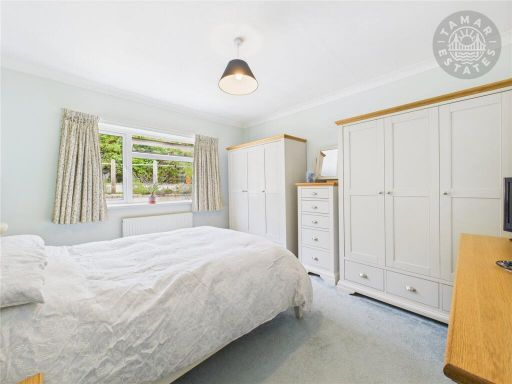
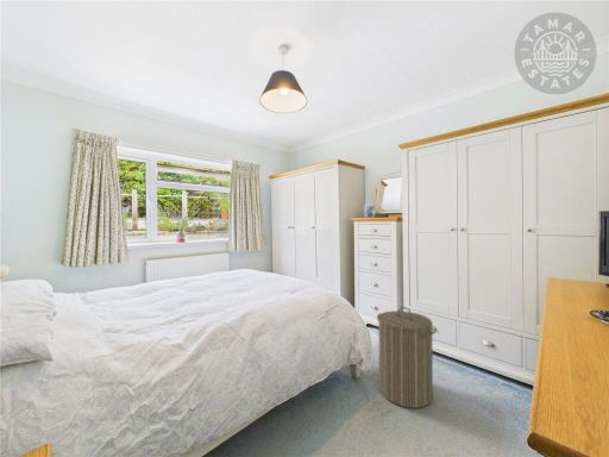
+ laundry hamper (404, 349)
